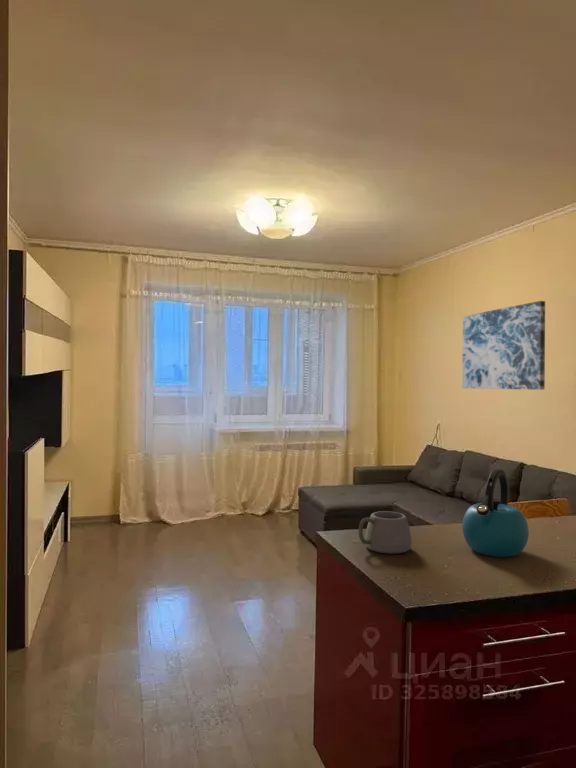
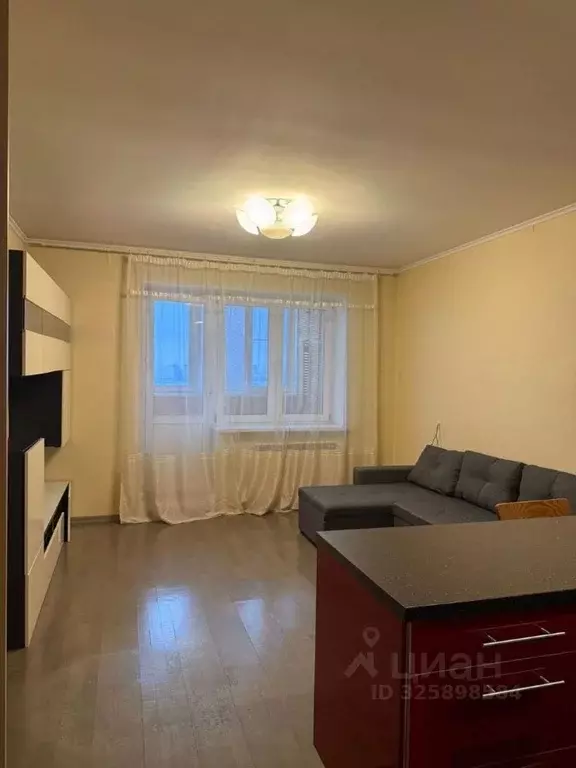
- wall art (499, 349)
- mug (379, 530)
- kettle (493, 511)
